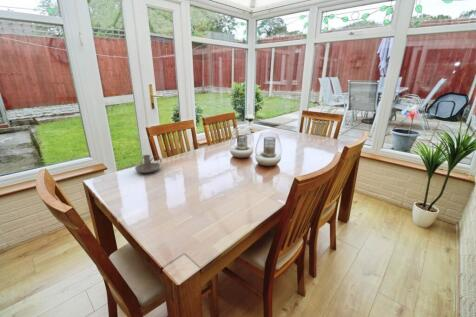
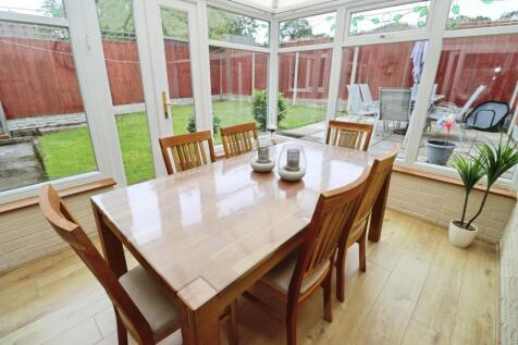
- candle holder (149, 162)
